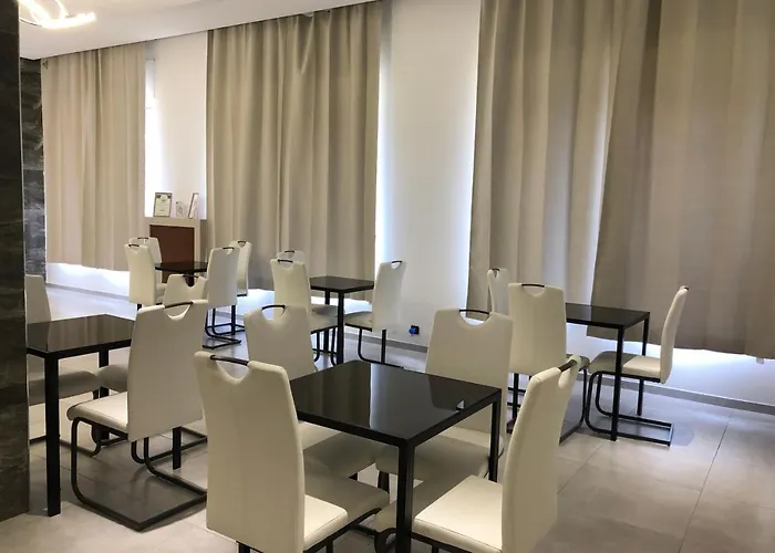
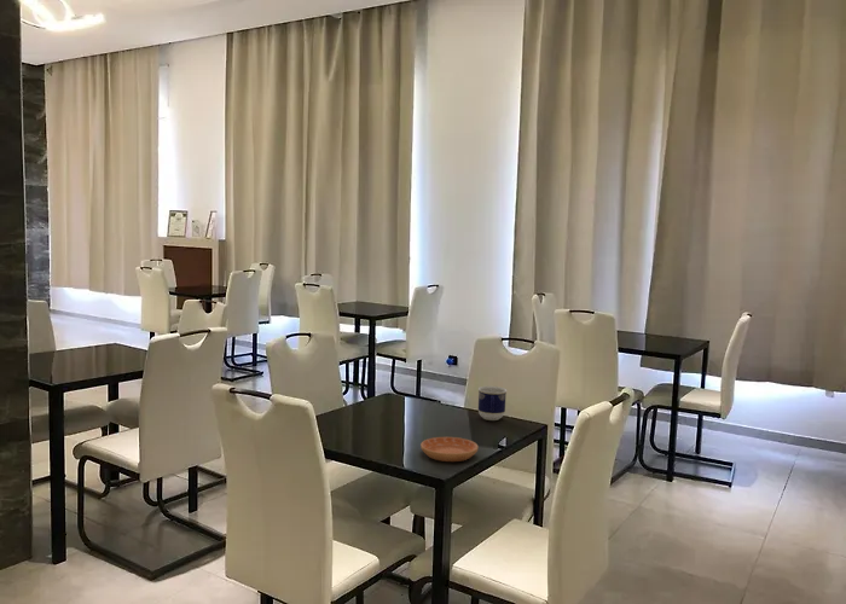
+ cup (492, 405)
+ saucer (448, 449)
